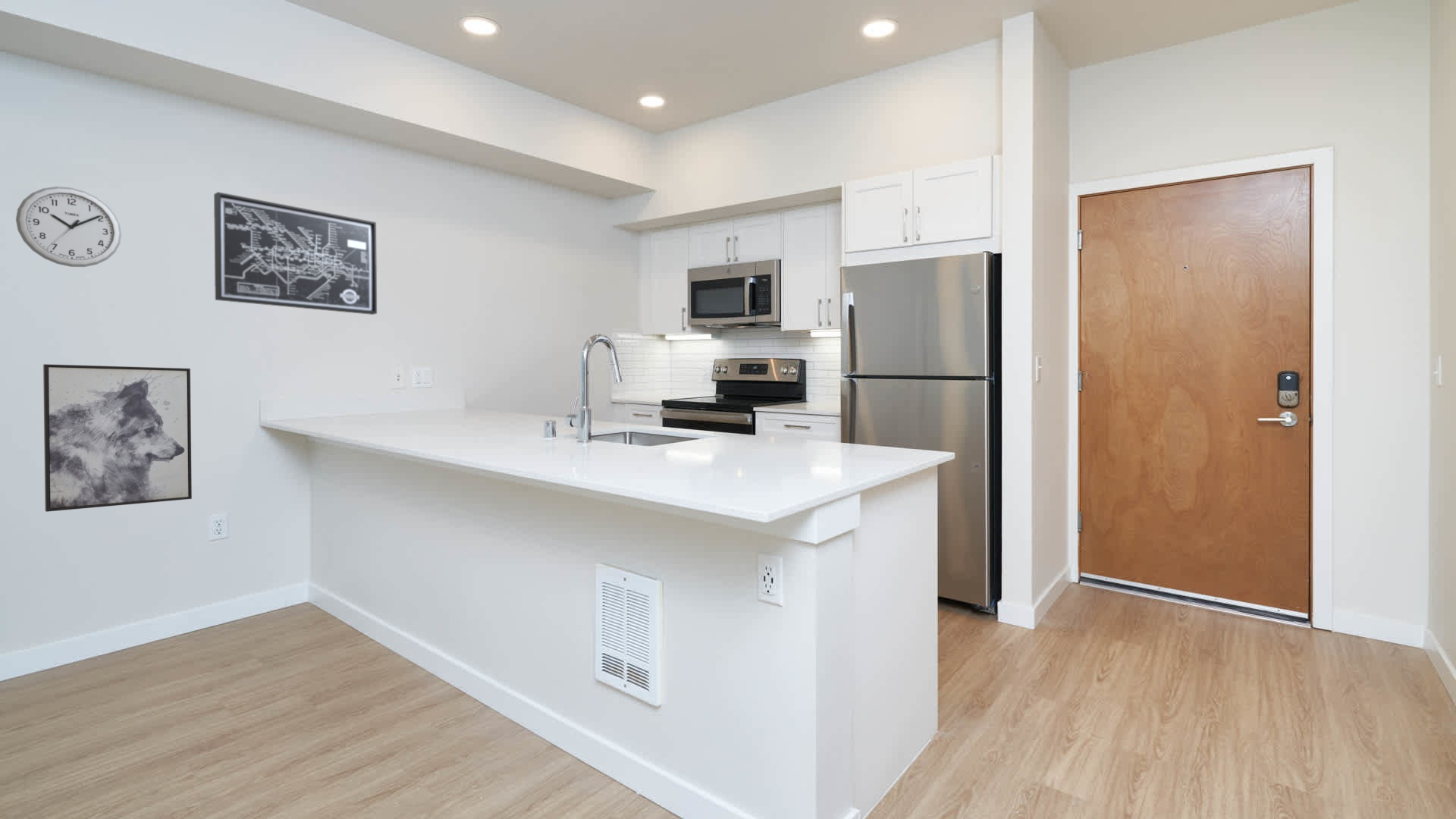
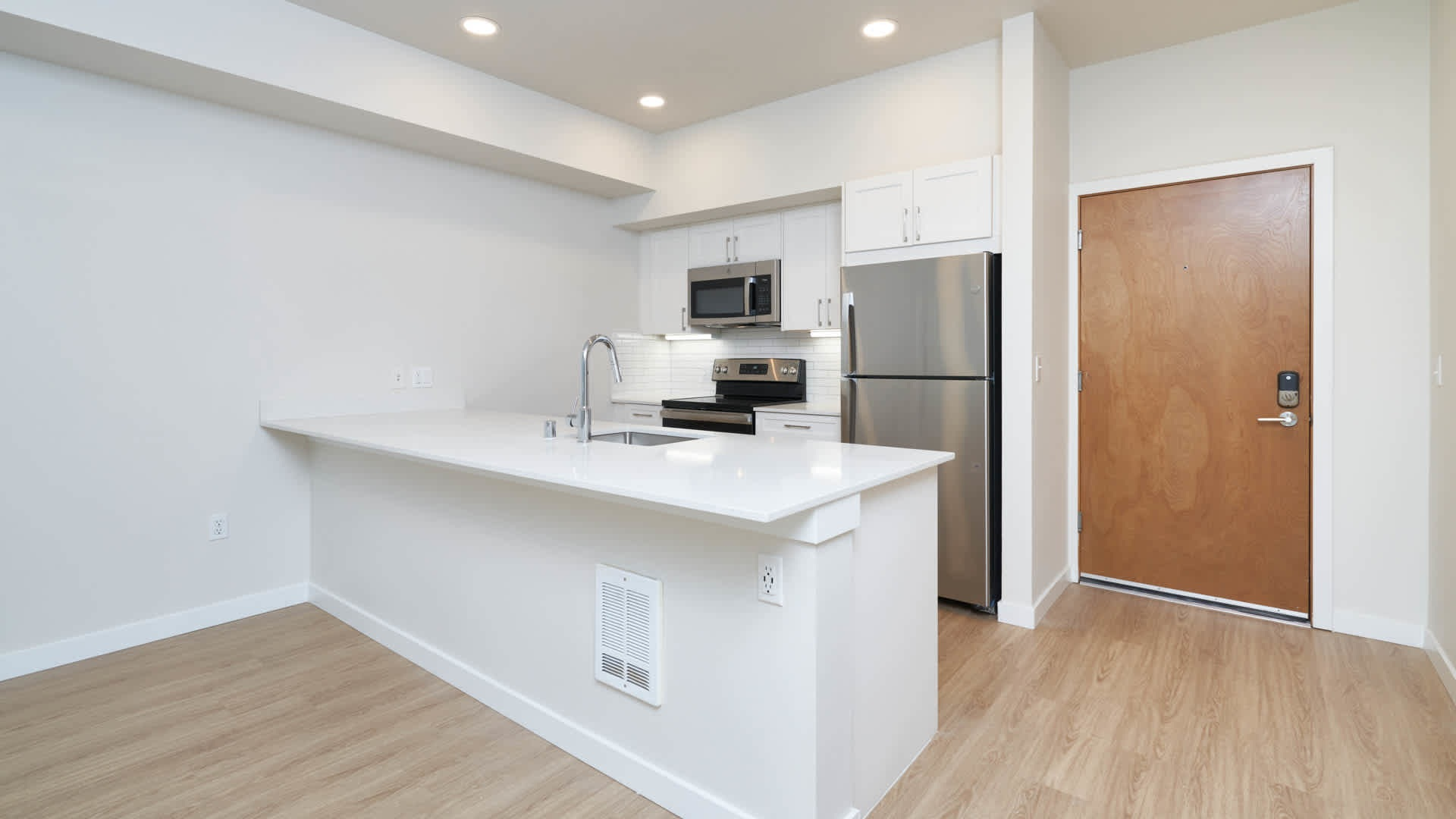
- wall art (301, 258)
- wall clock (71, 227)
- wall art (121, 435)
